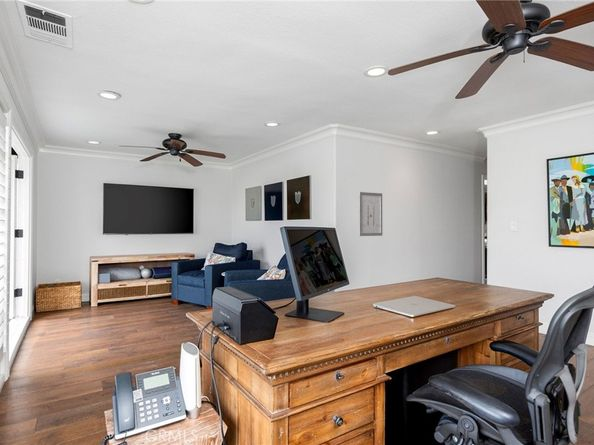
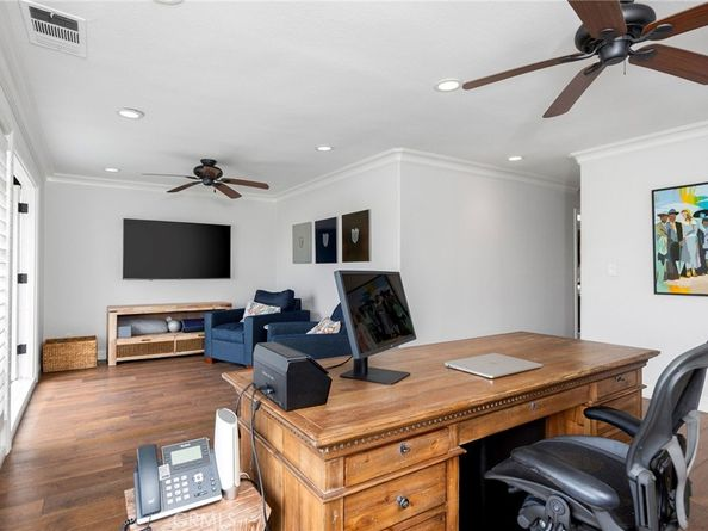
- wall art (371, 214)
